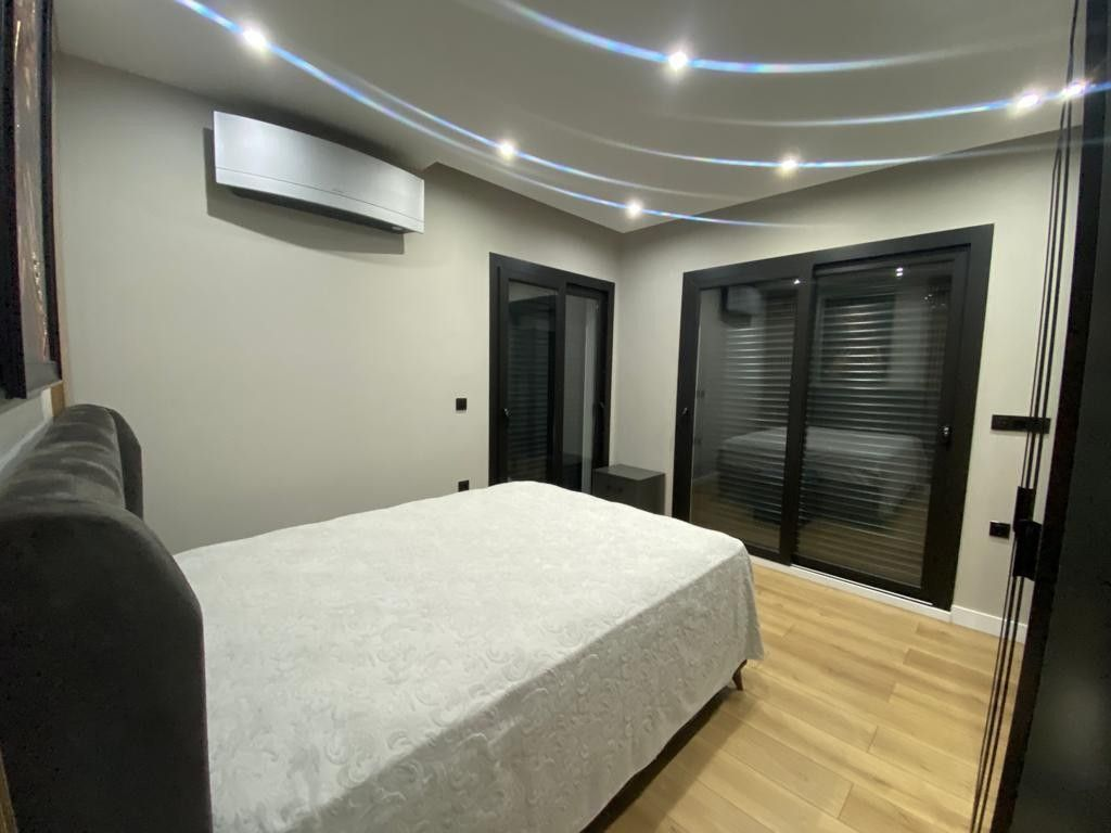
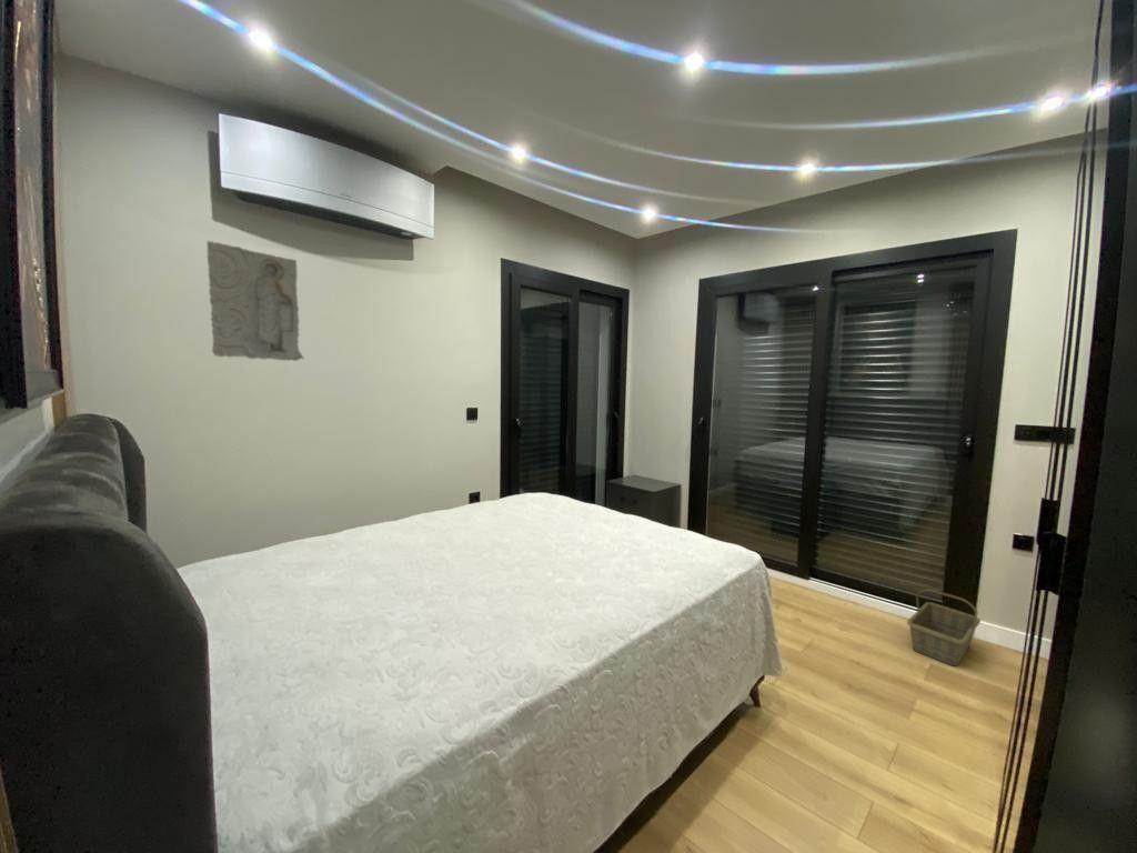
+ relief panel (258, 305)
+ basket (944, 621)
